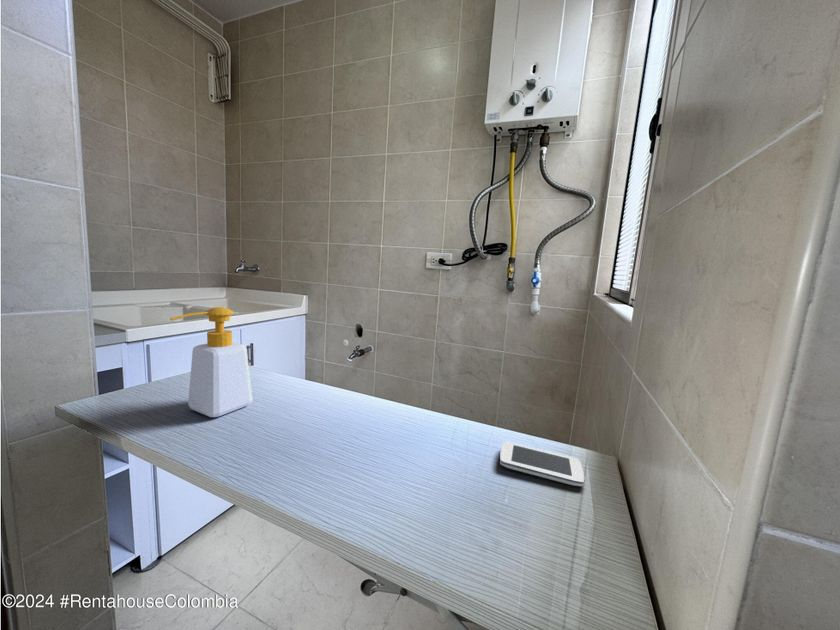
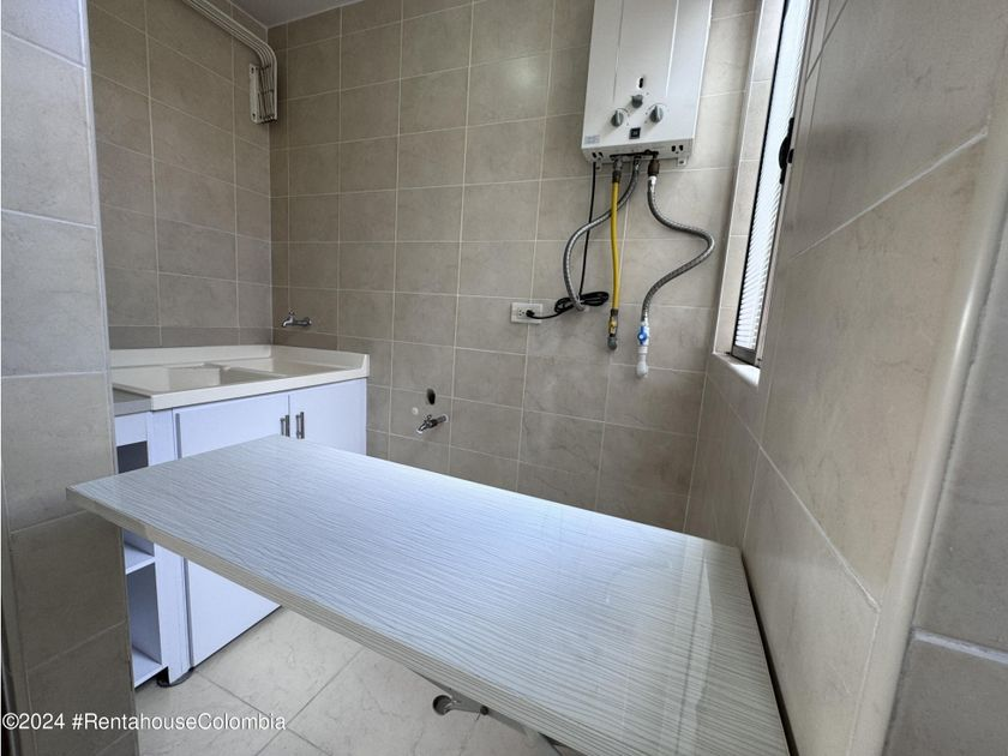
- soap bottle (210, 360)
- smartphone (539, 462)
